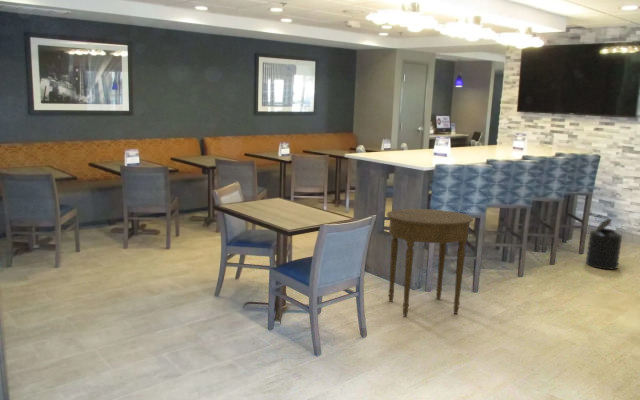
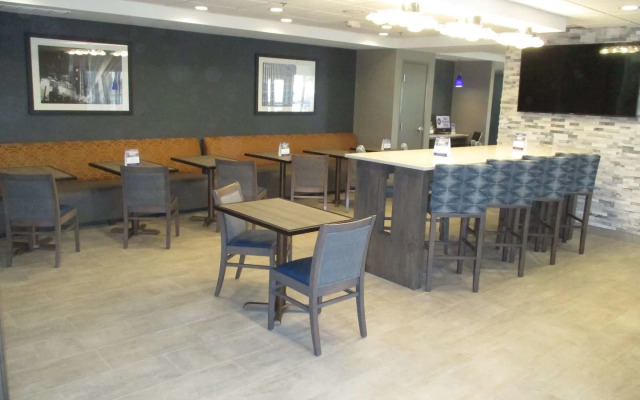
- side table (438, 263)
- trash can (604, 242)
